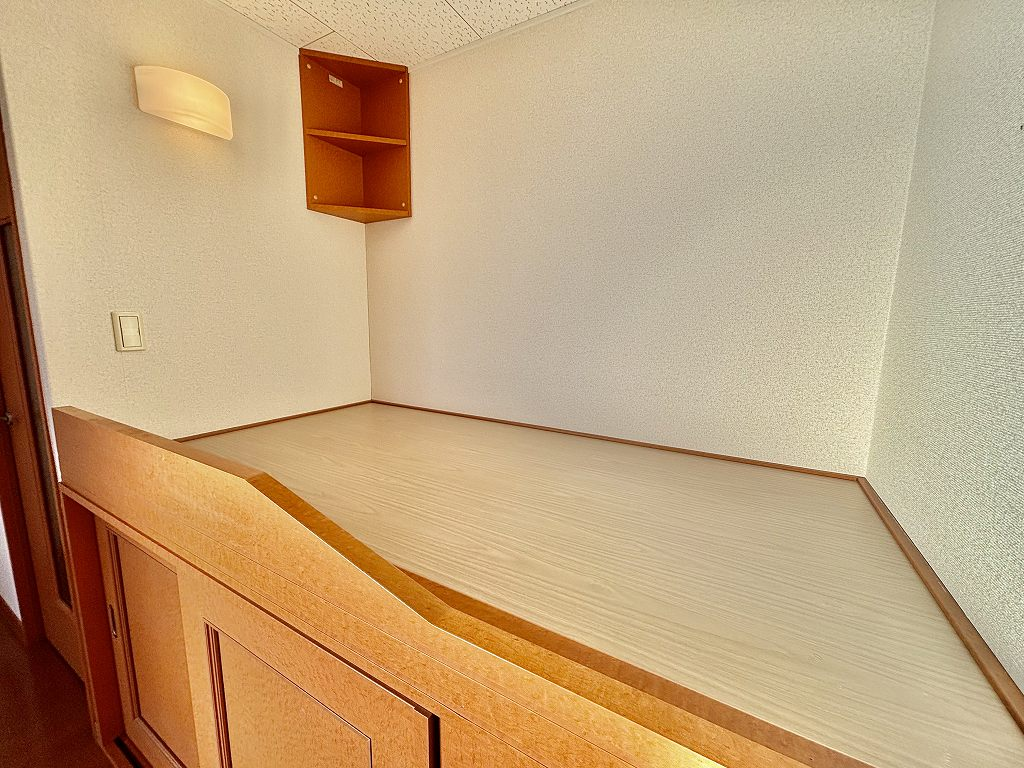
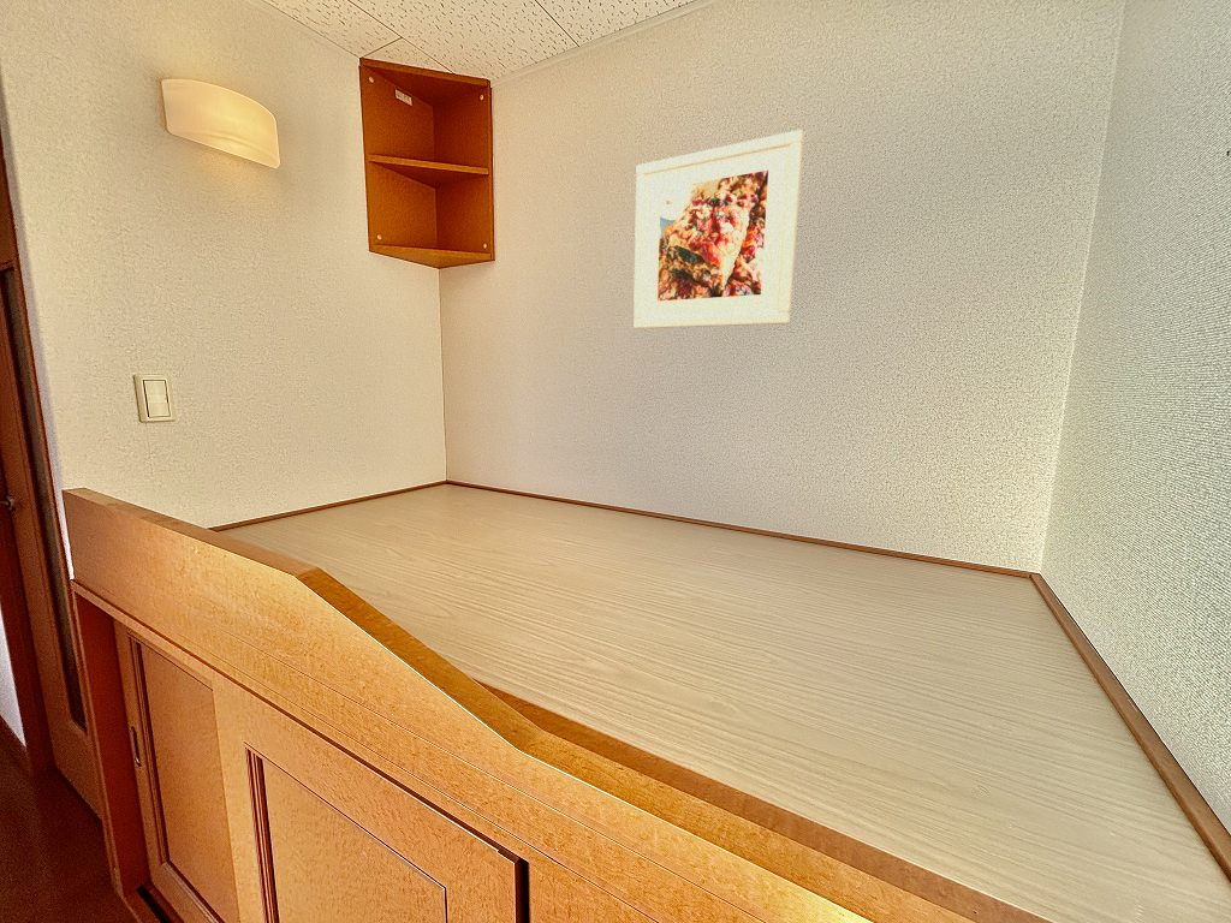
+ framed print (709, 240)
